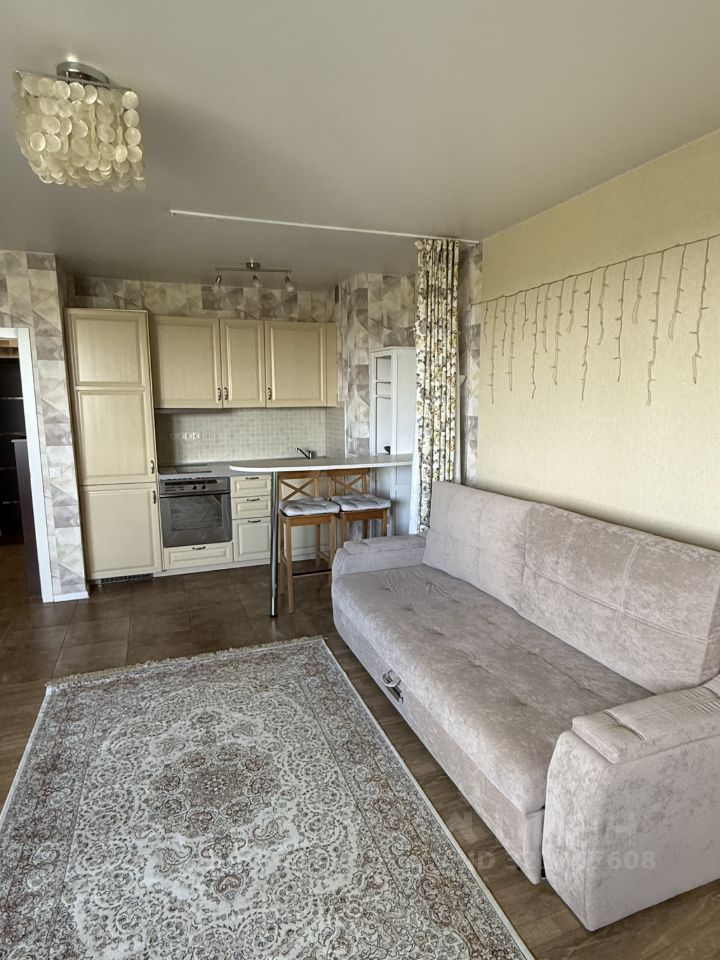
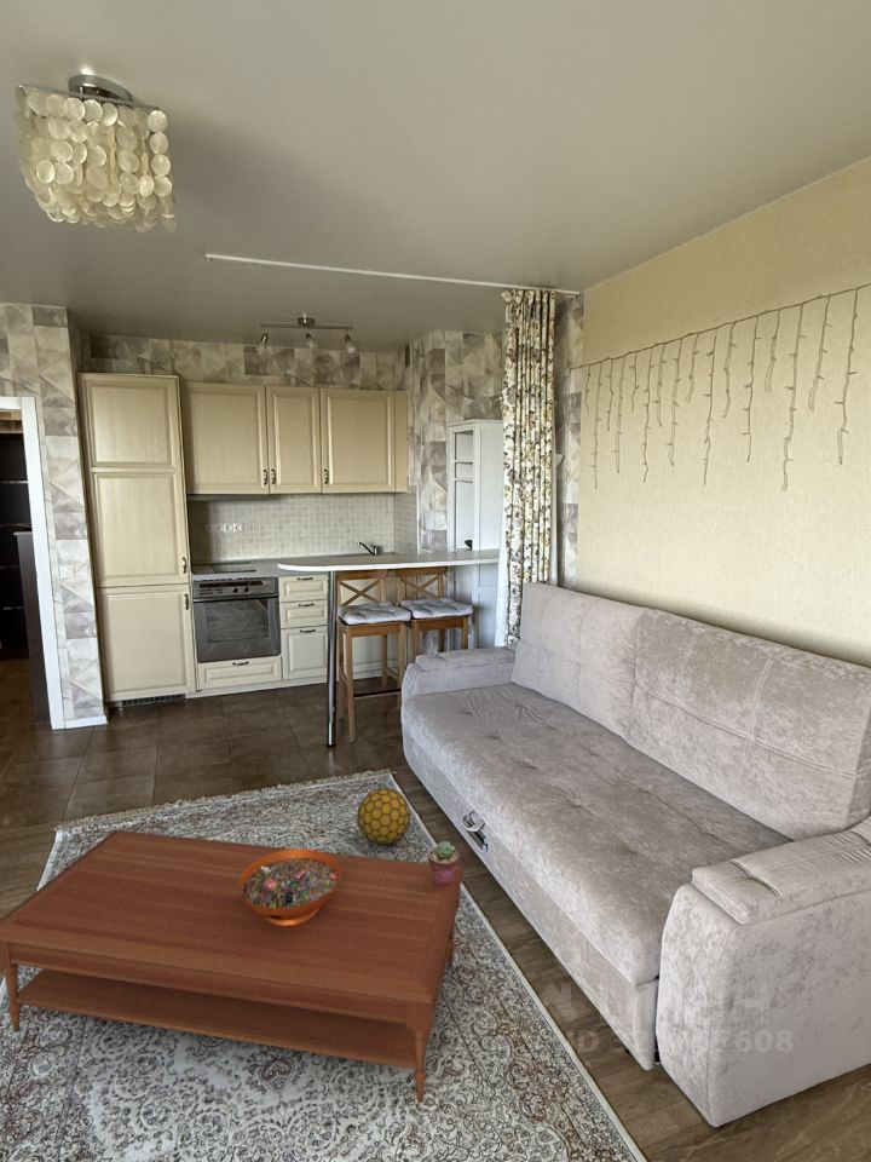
+ decorative bowl (290, 890)
+ decorative ball (383, 816)
+ potted succulent (443, 861)
+ coffee table (244, 947)
